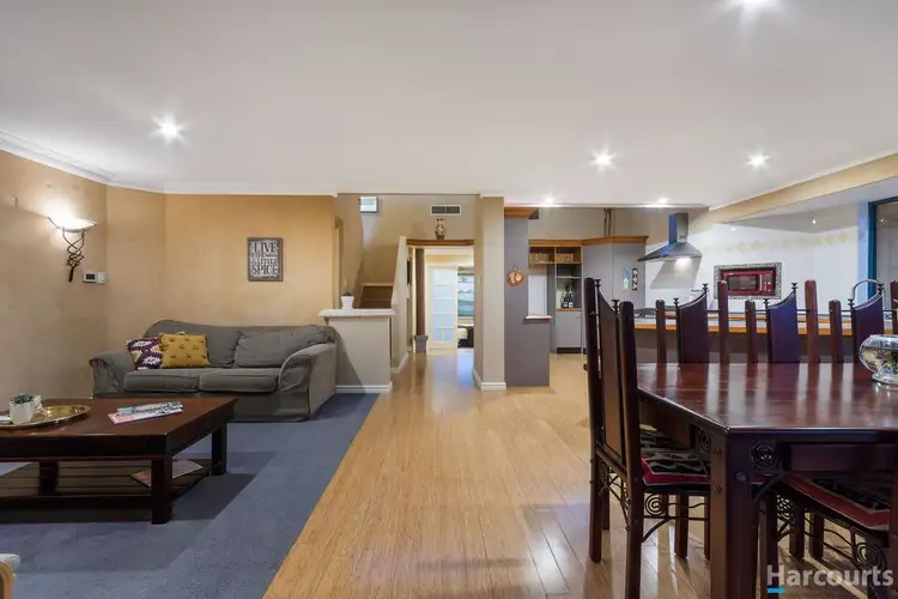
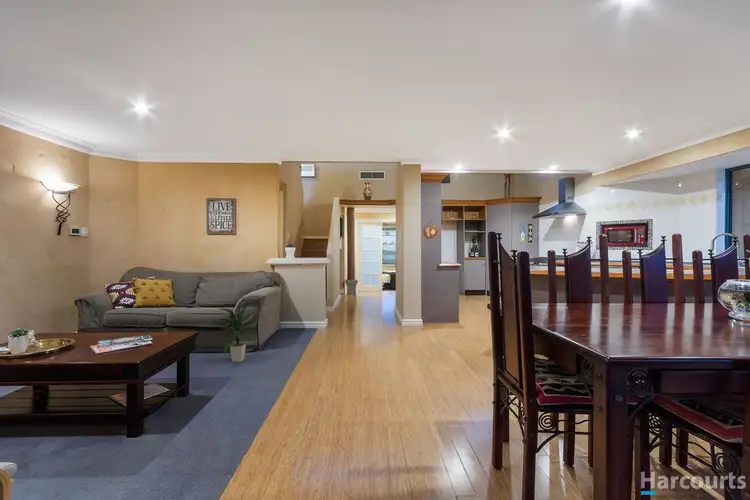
+ indoor plant (236, 331)
